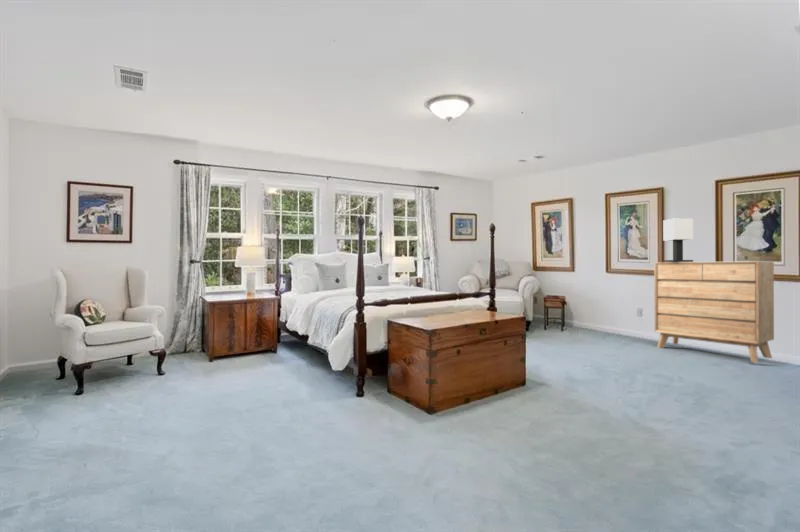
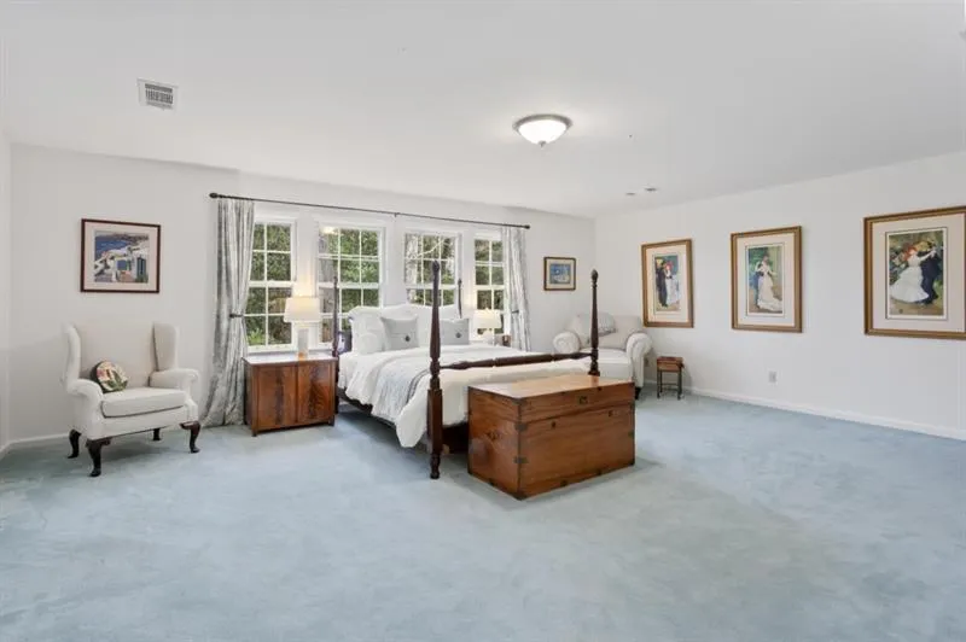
- table lamp (677, 240)
- dresser (710, 307)
